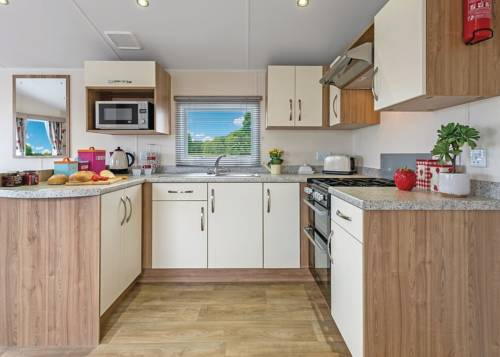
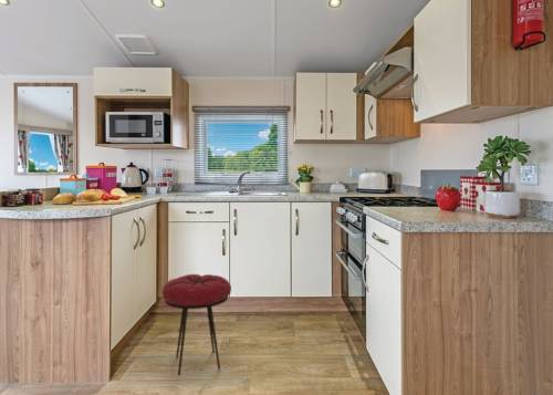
+ stool (186, 321)
